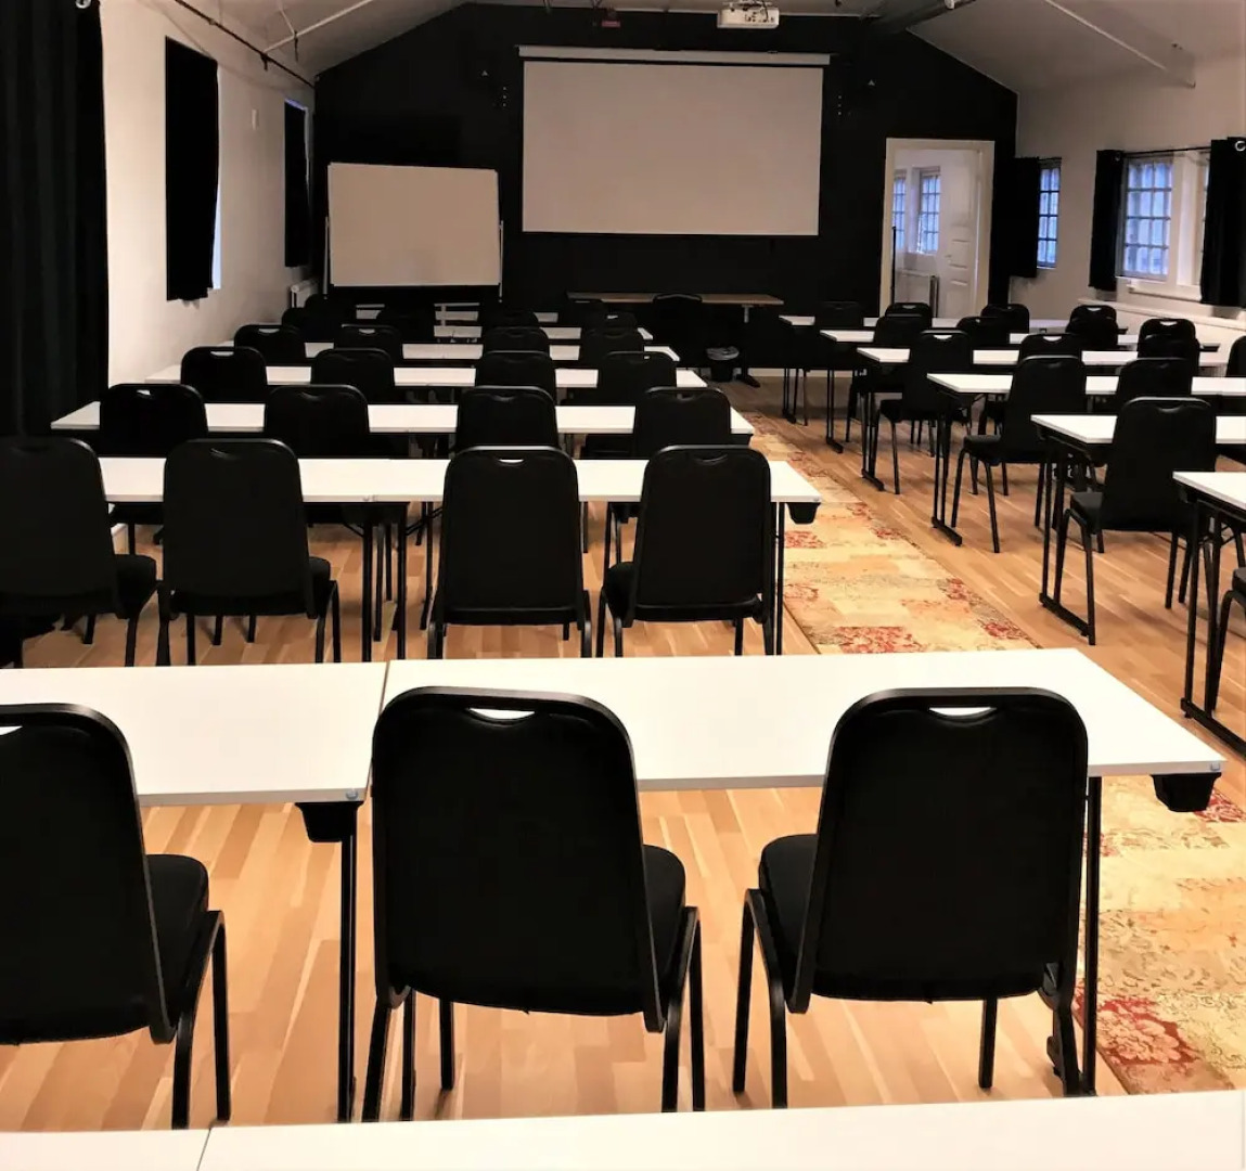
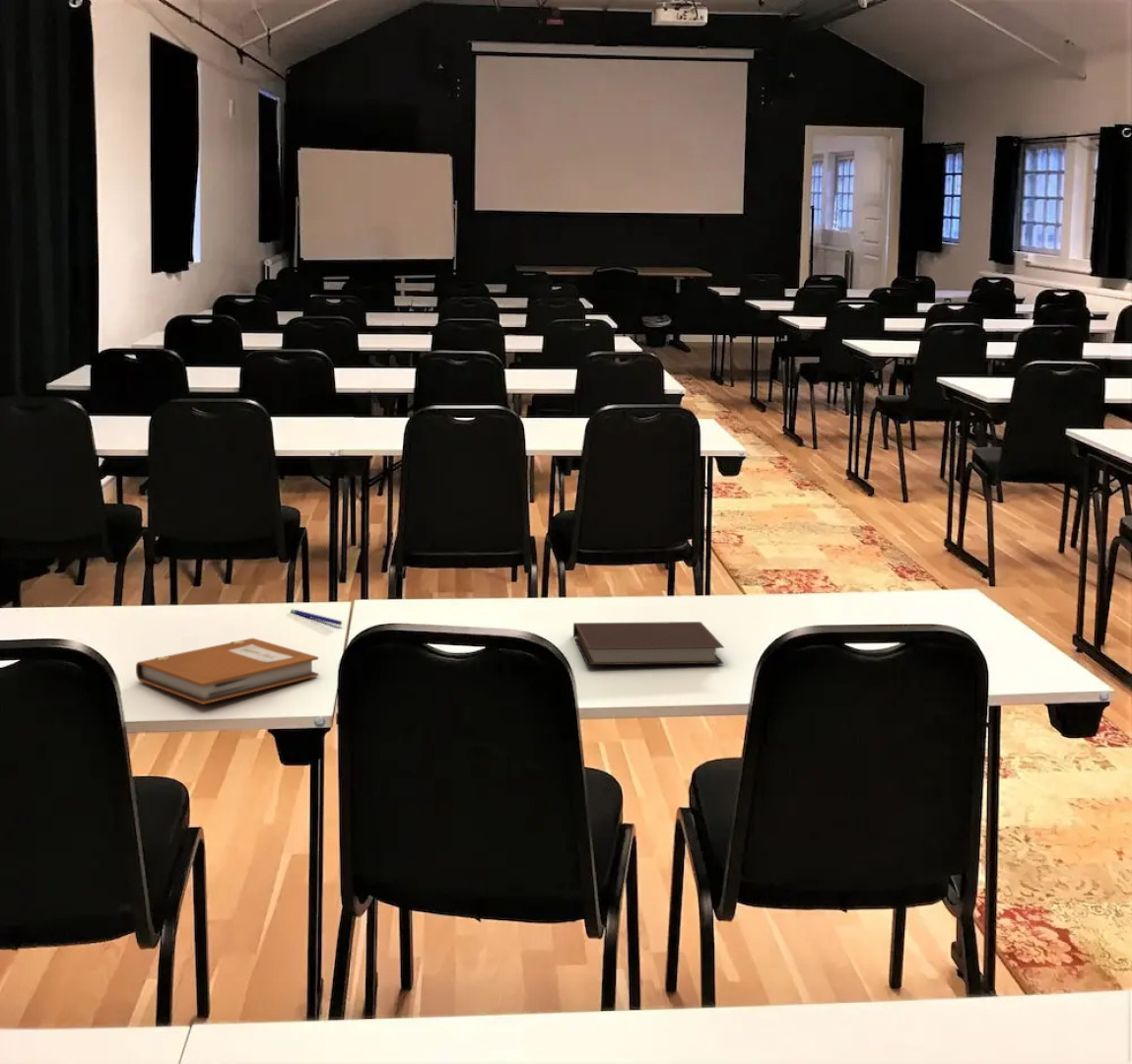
+ pen (315, 617)
+ notebook (645, 641)
+ notebook (231, 667)
